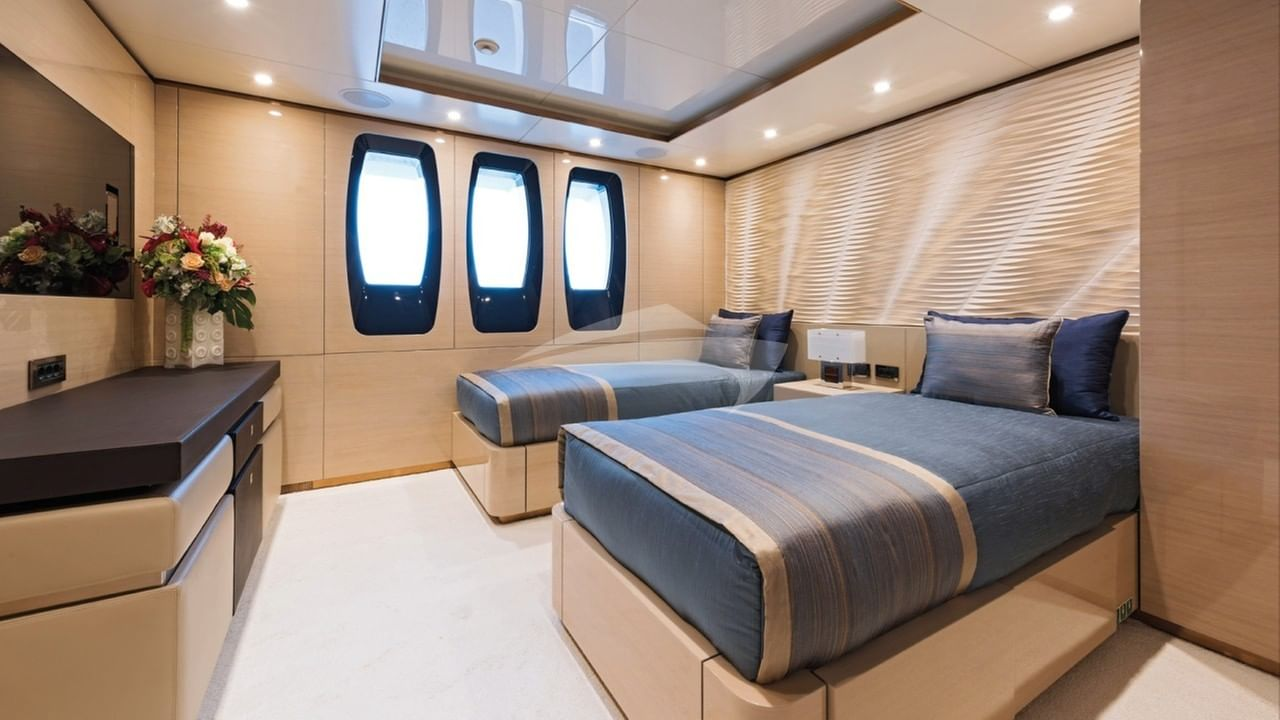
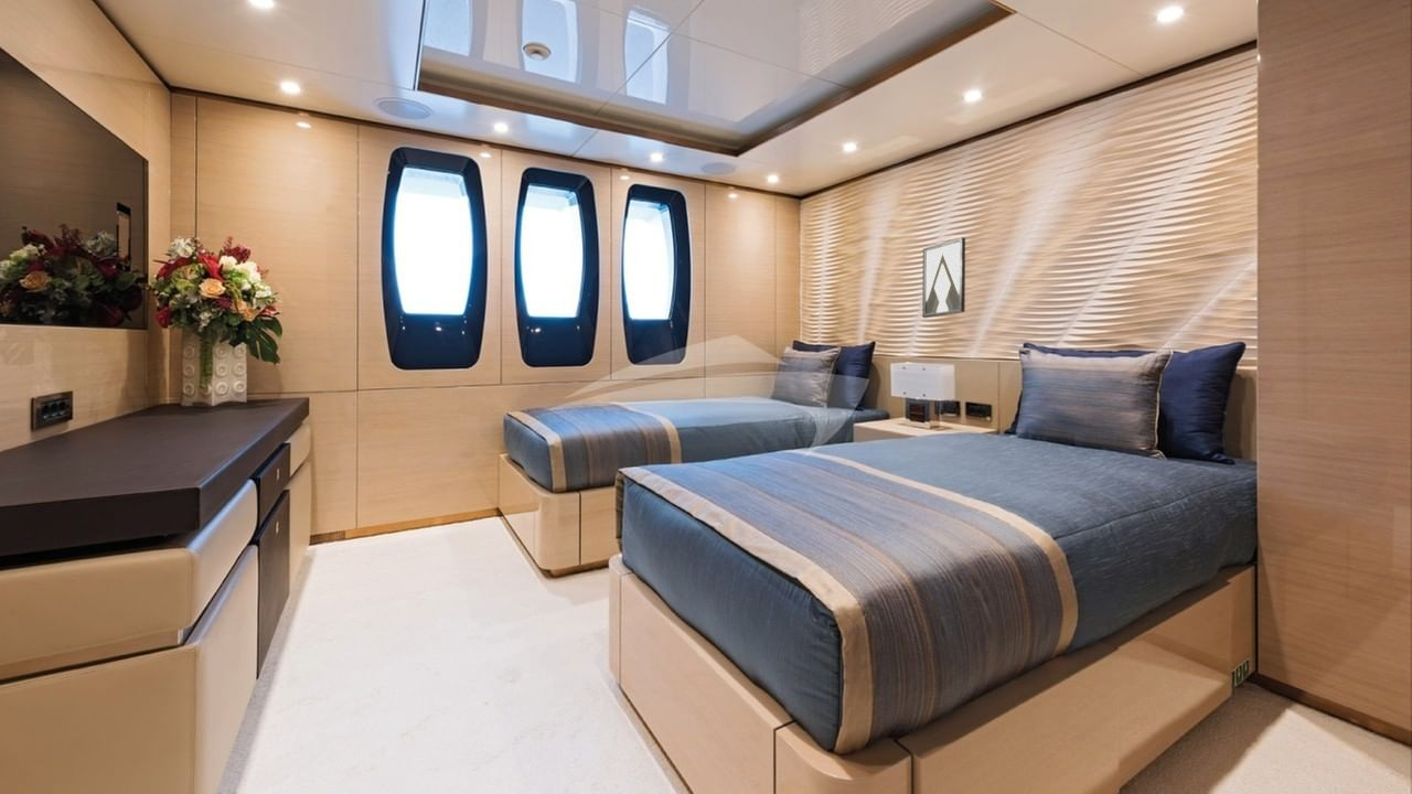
+ wall art (942, 279)
